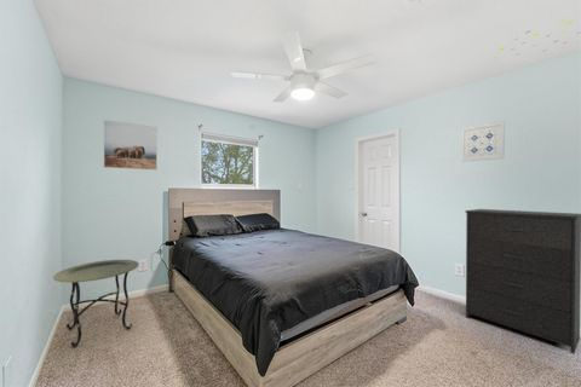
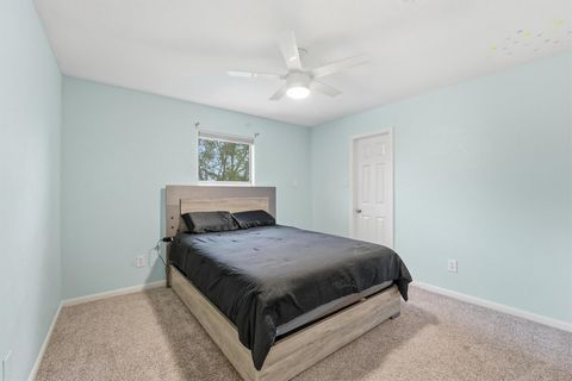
- dresser (518, 268)
- wall art (482, 143)
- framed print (131, 146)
- side table (99, 299)
